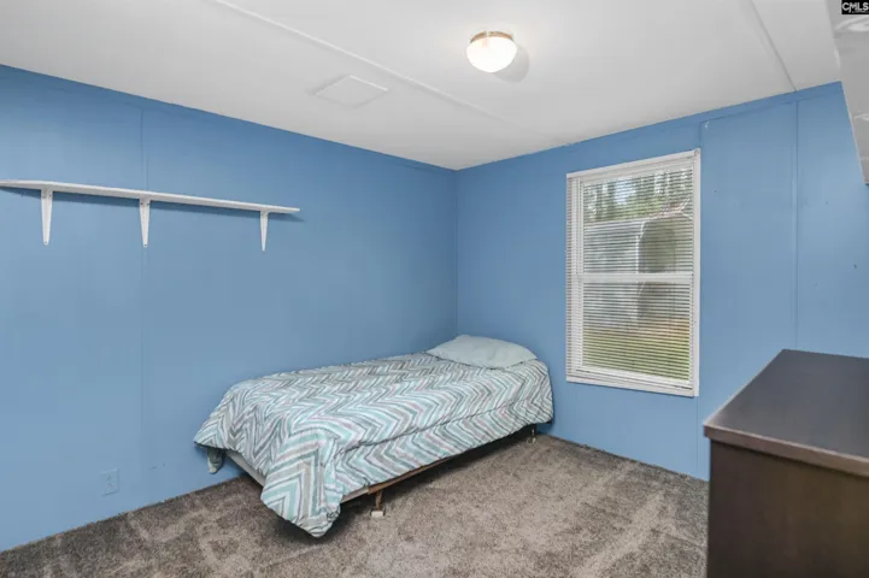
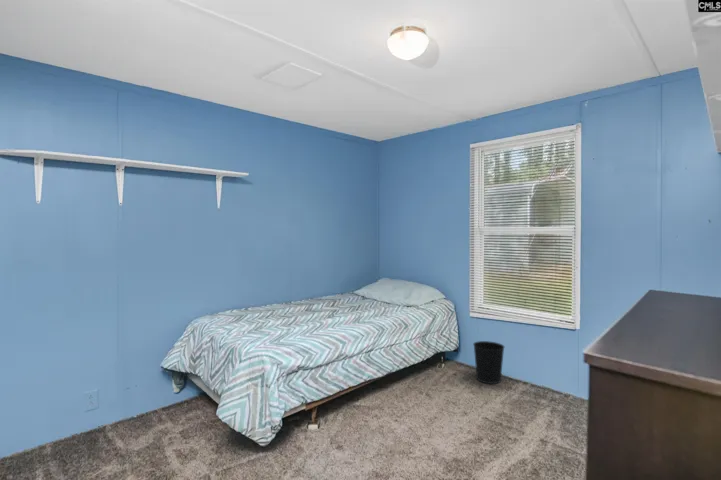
+ wastebasket (488, 362)
